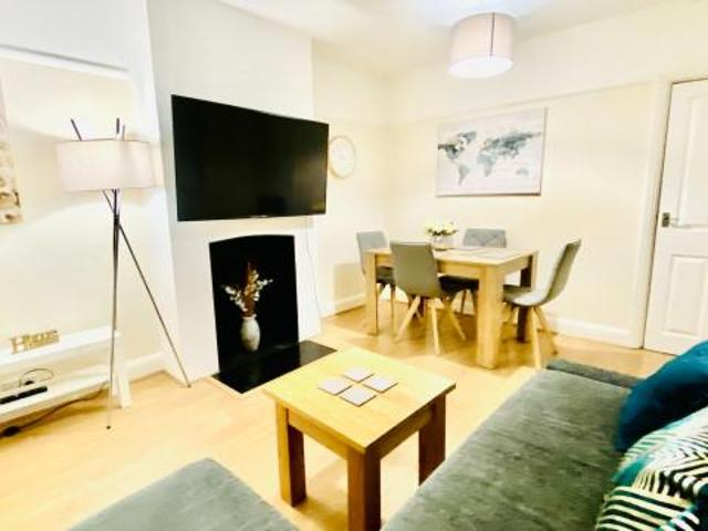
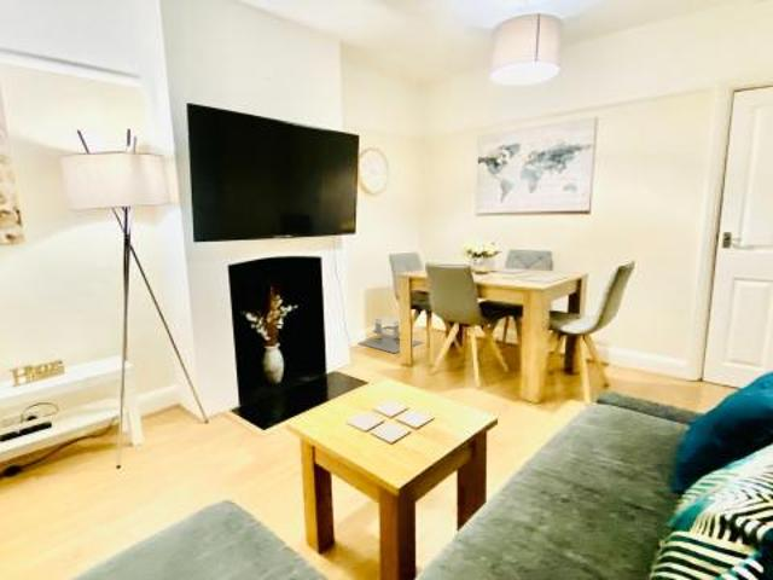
+ architectural model (390, 331)
